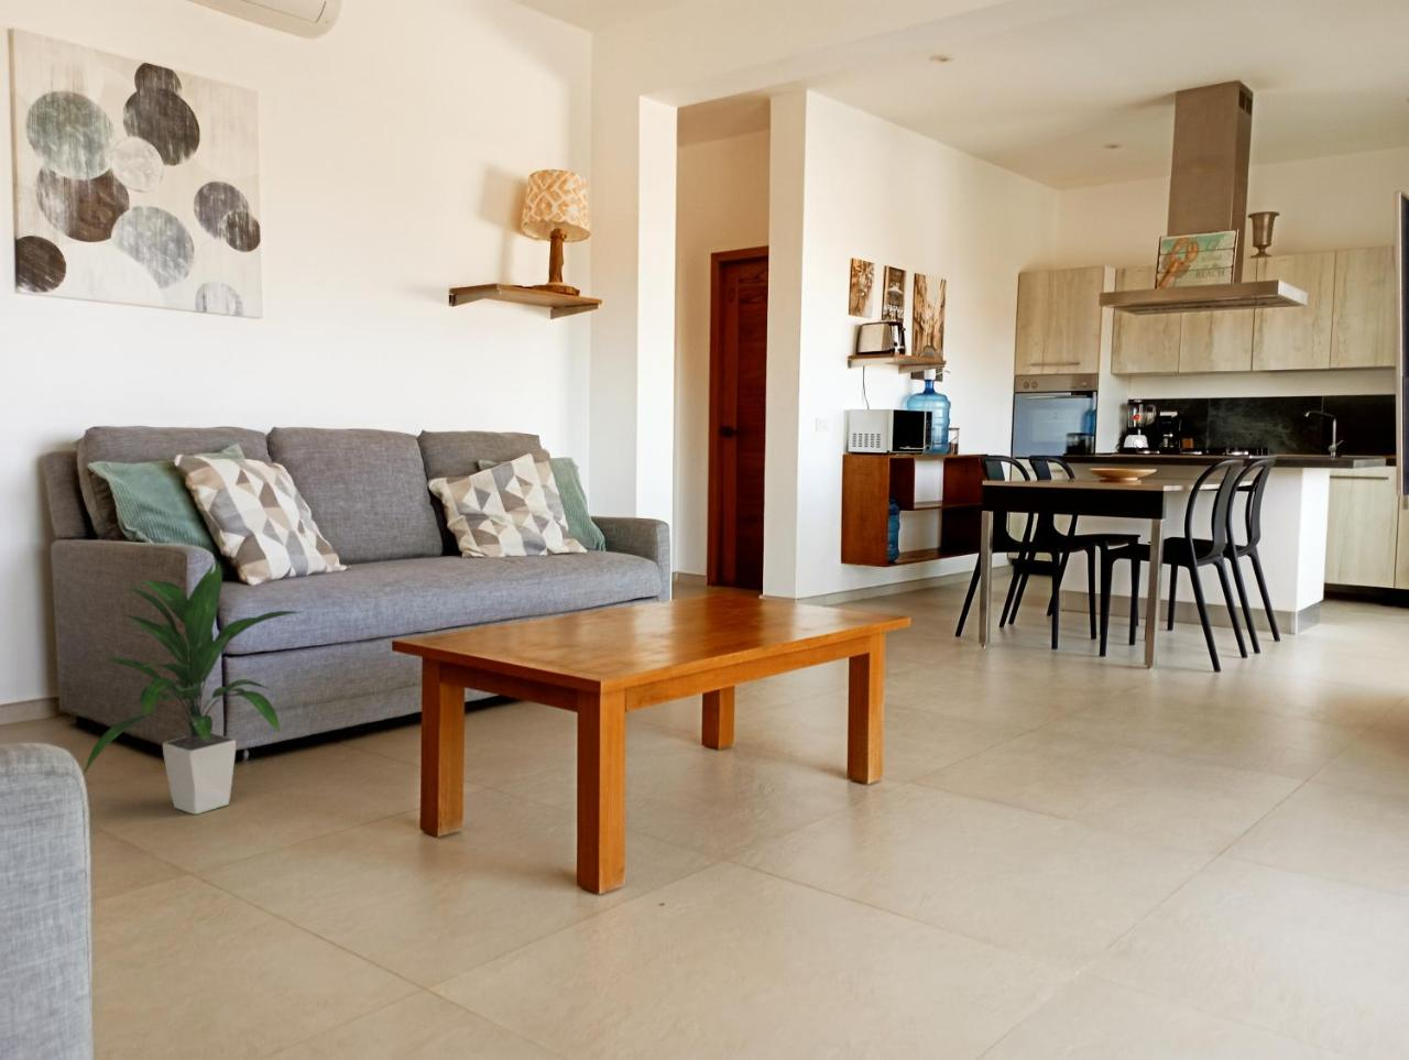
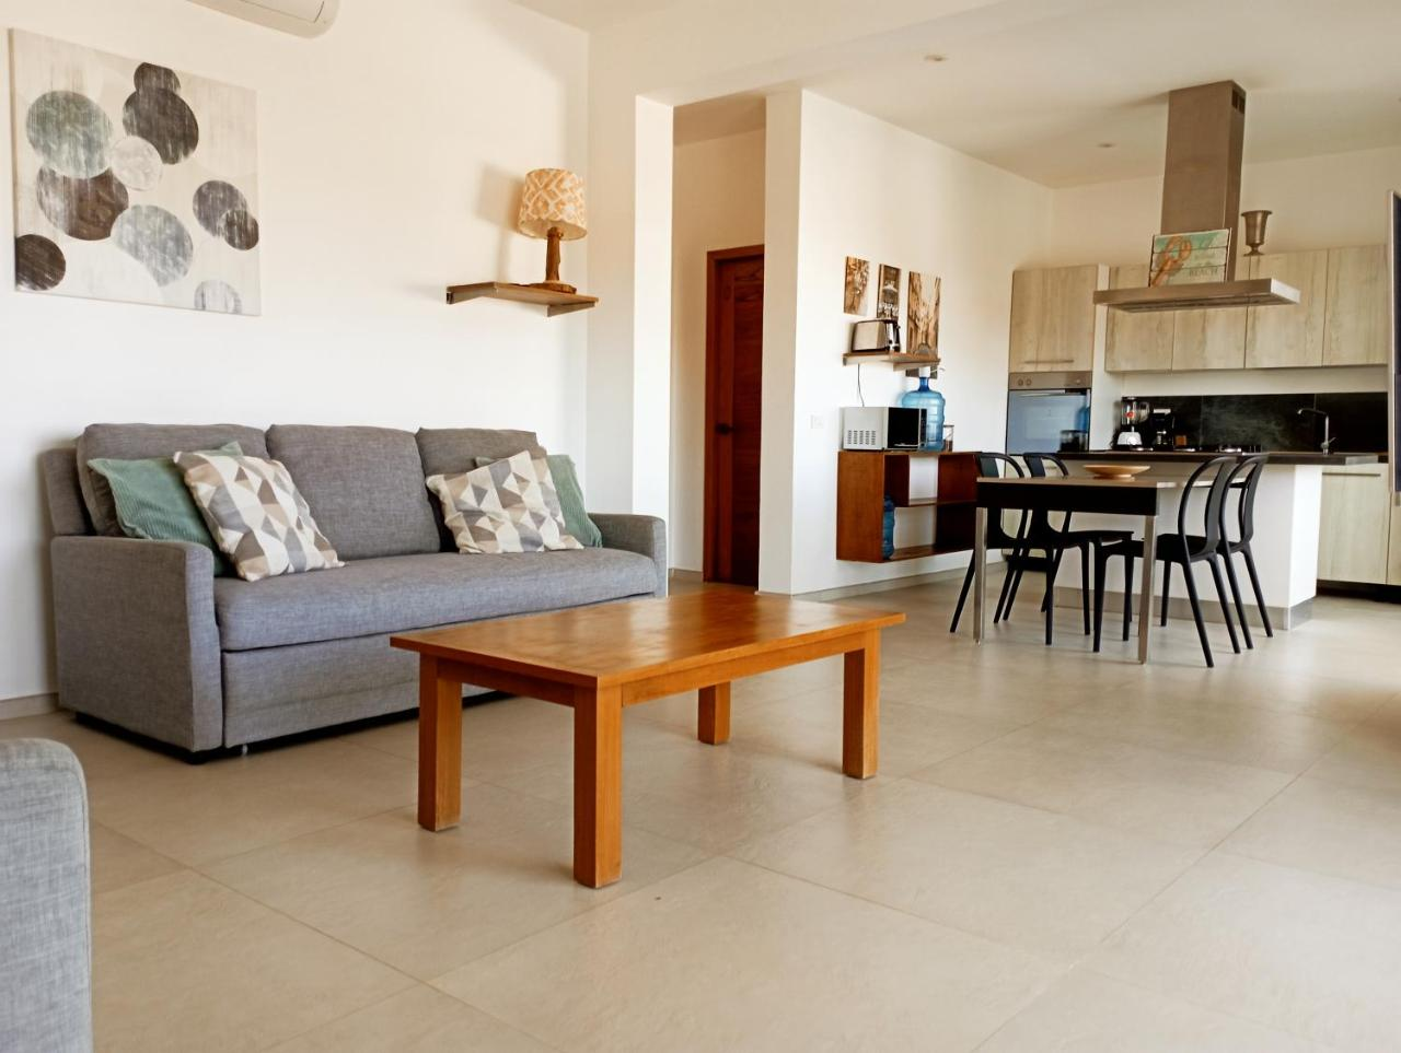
- indoor plant (186, 684)
